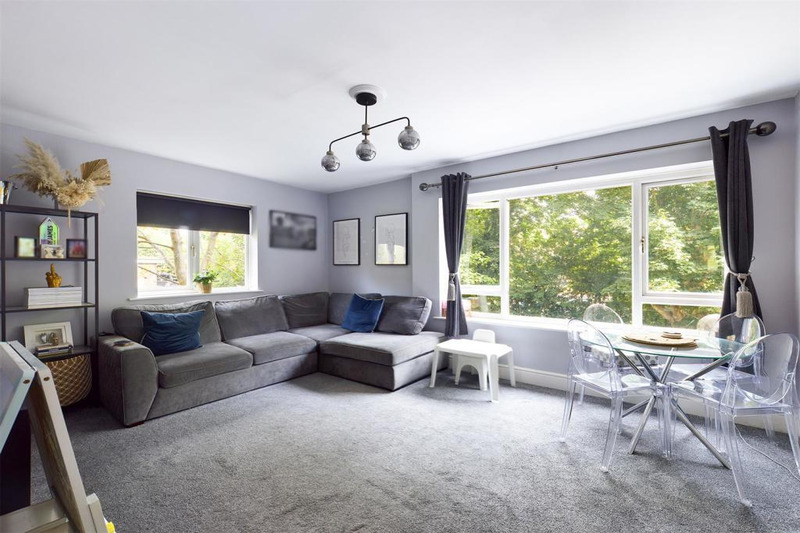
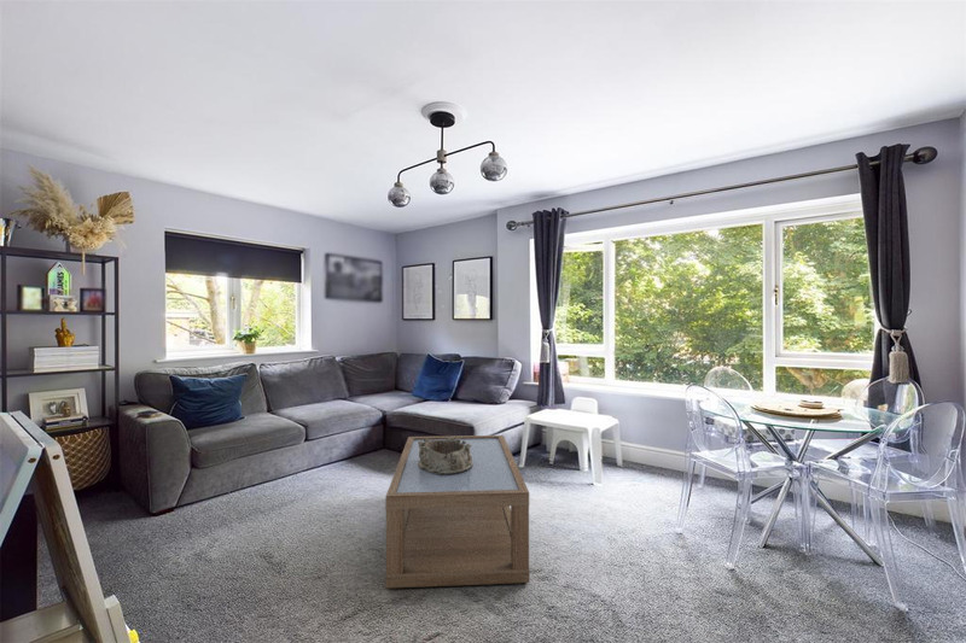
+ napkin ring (444, 451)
+ coffee table (456, 495)
